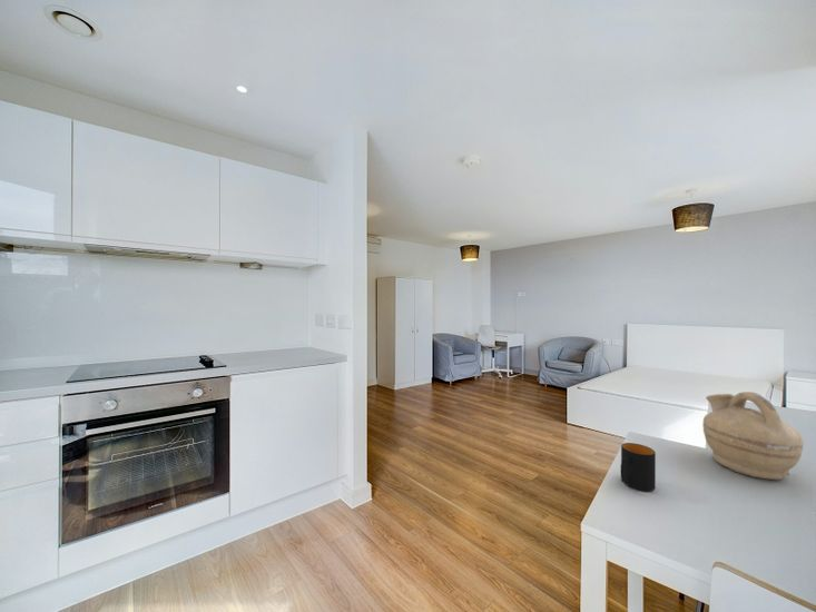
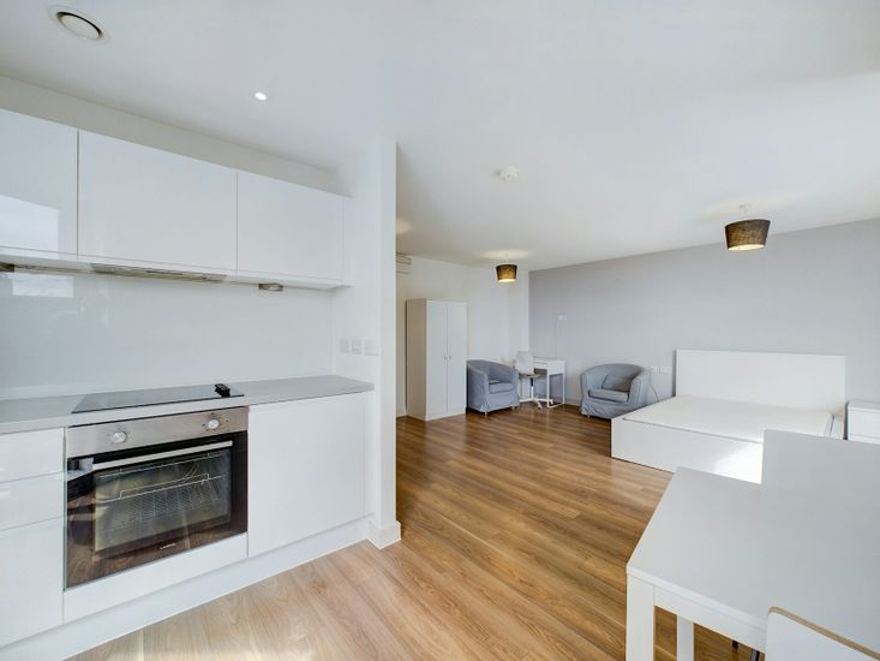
- teapot (746, 427)
- mug (633, 466)
